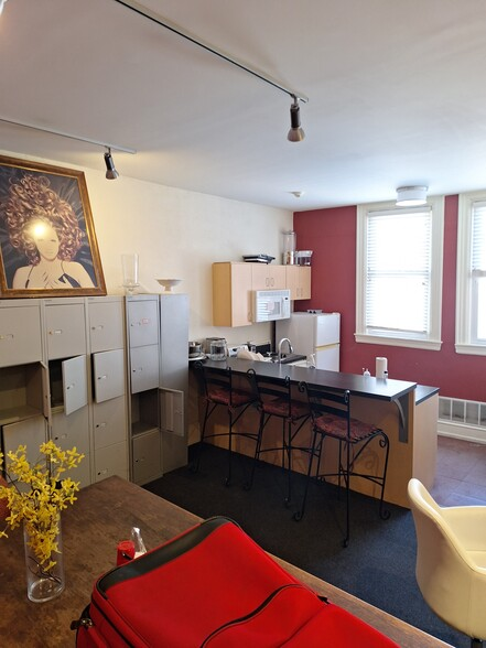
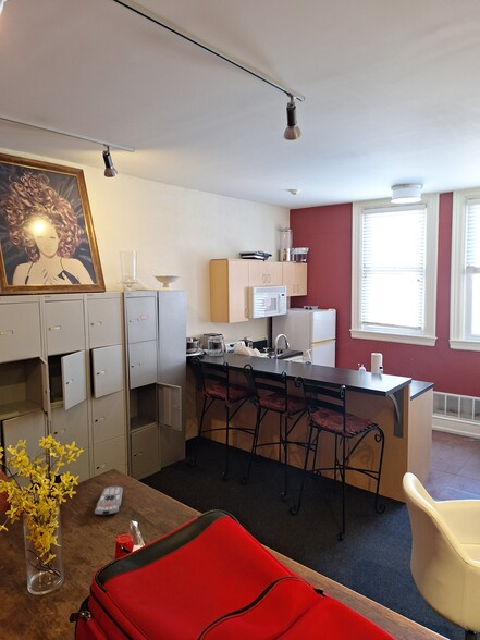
+ remote control (110, 500)
